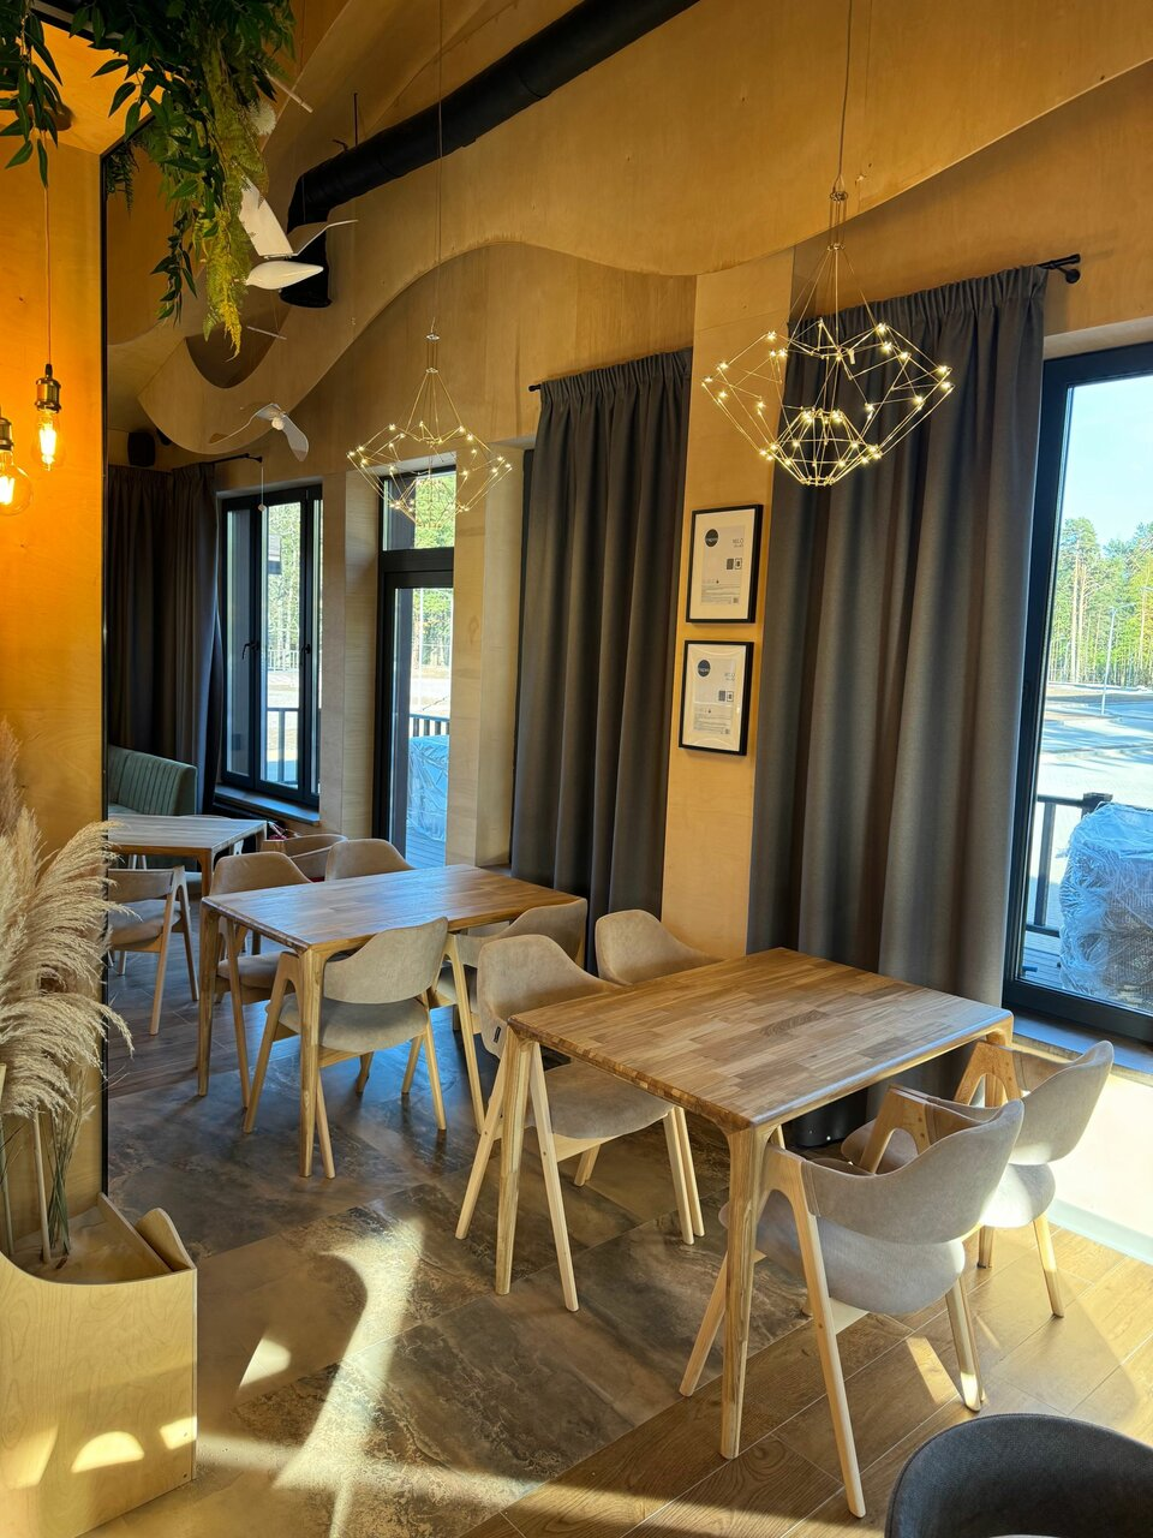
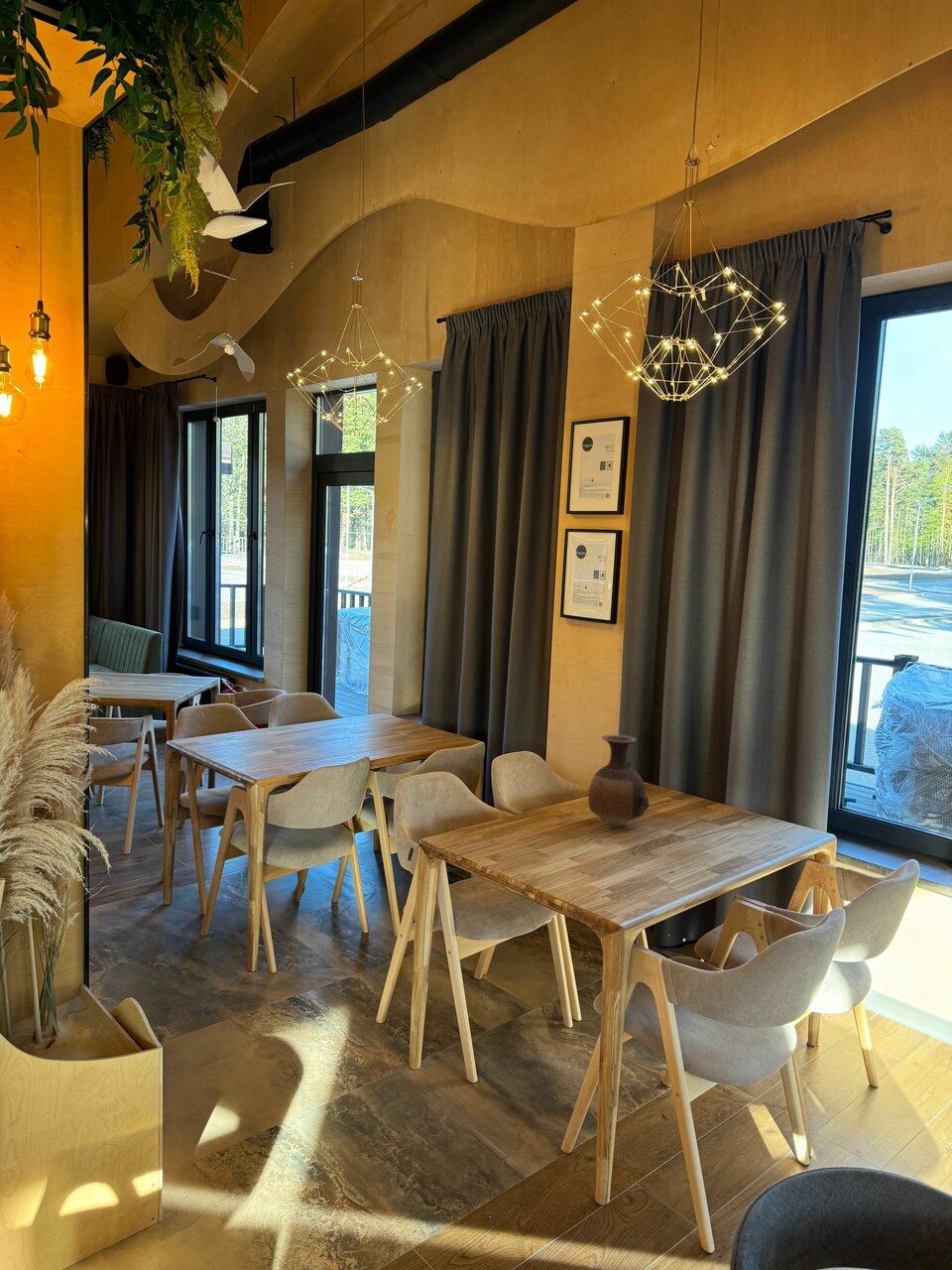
+ vase (618, 782)
